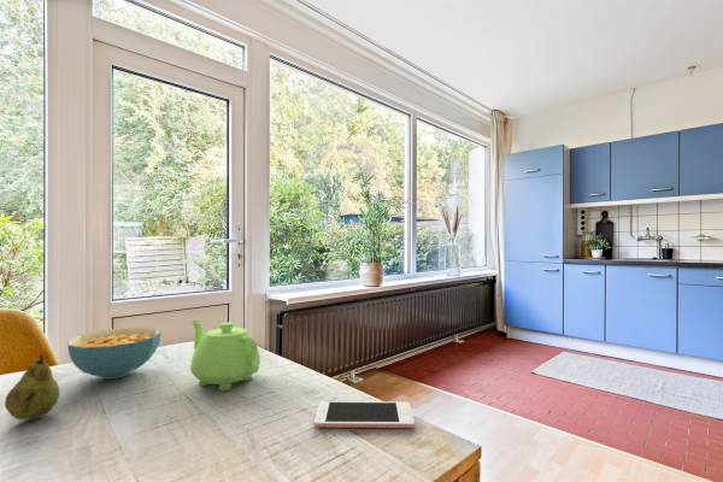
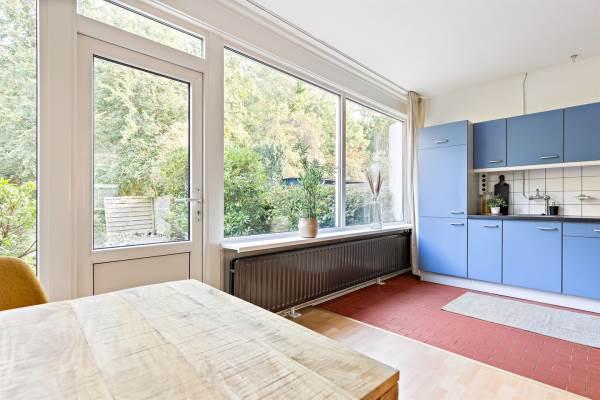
- teapot (223, 351)
- fruit (33, 386)
- cereal bowl (116, 354)
- cell phone (364, 413)
